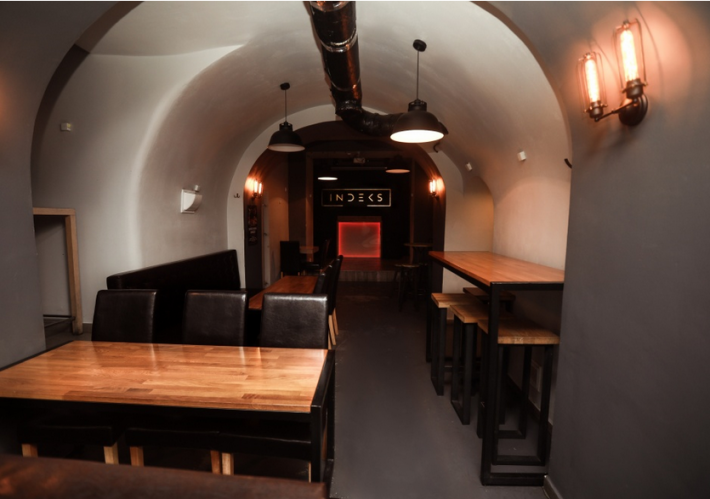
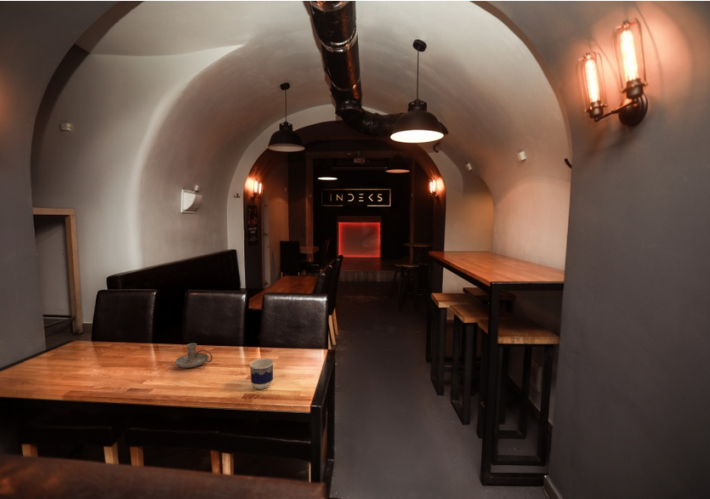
+ candle holder (195, 354)
+ cup (263, 372)
